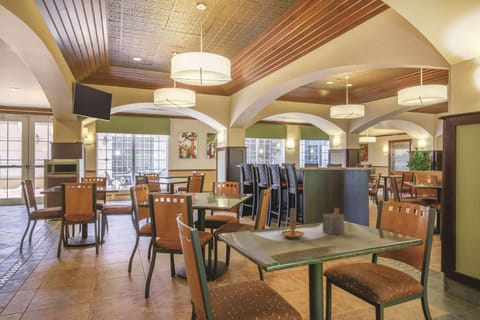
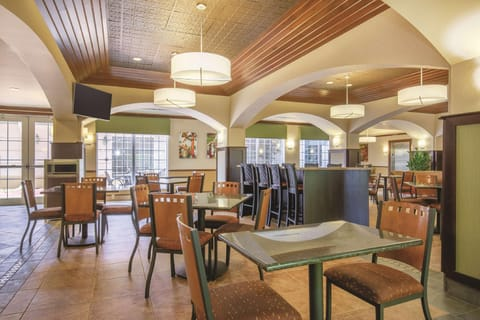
- candle (290, 222)
- napkin holder (333, 220)
